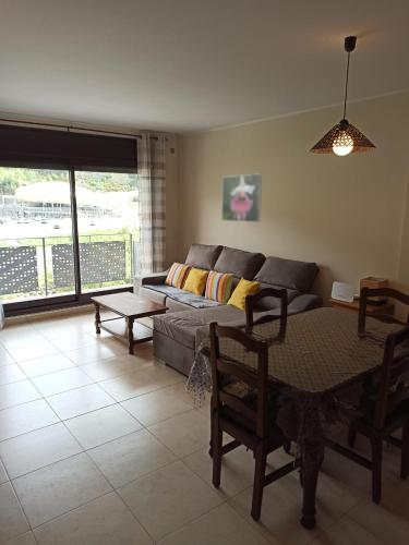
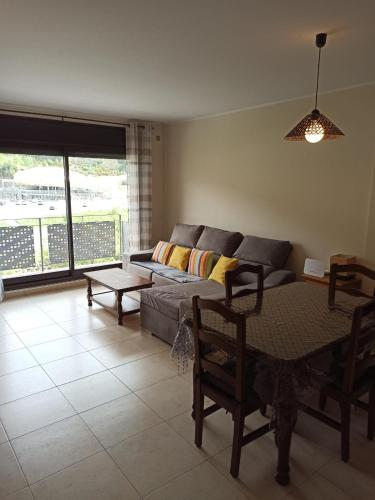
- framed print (240, 198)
